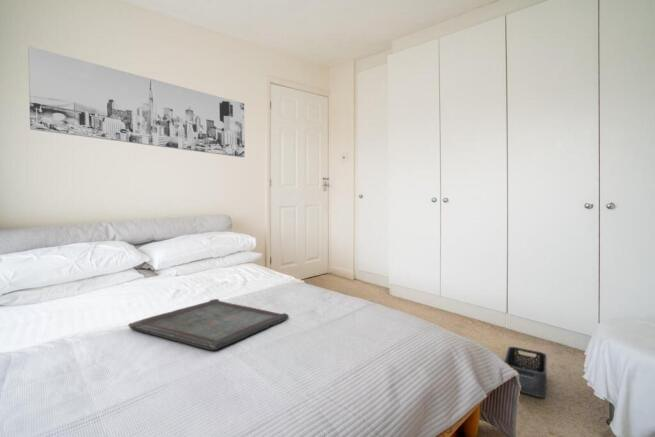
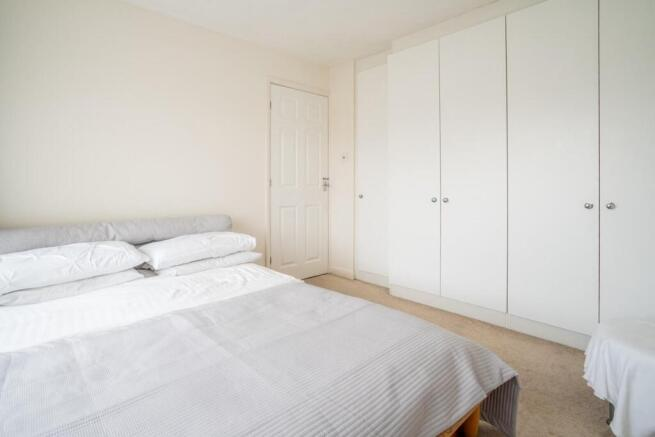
- serving tray (212, 320)
- wall art (158, 113)
- storage bin (525, 370)
